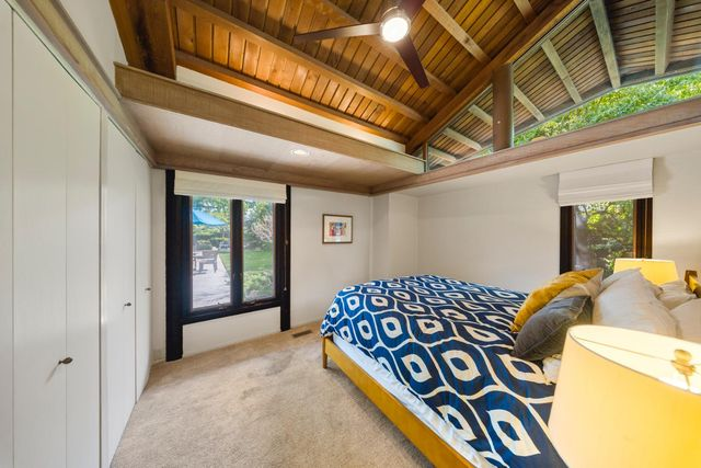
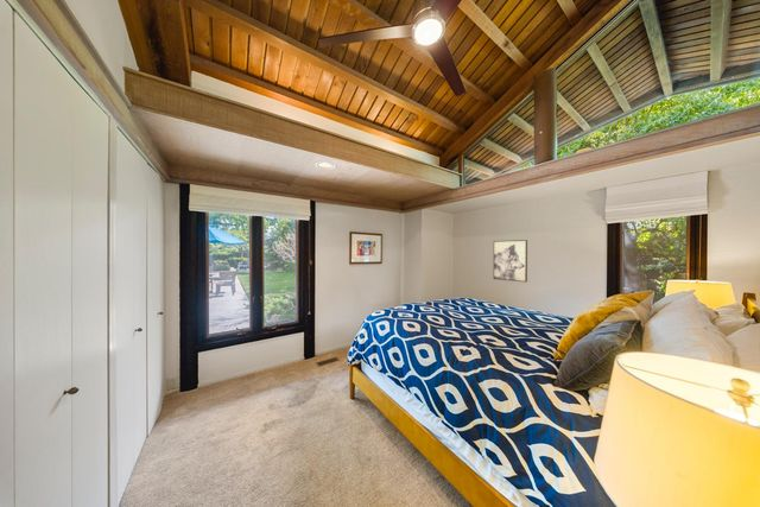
+ wall art (509, 260)
